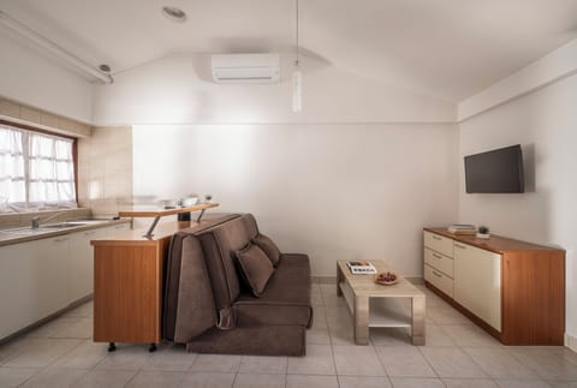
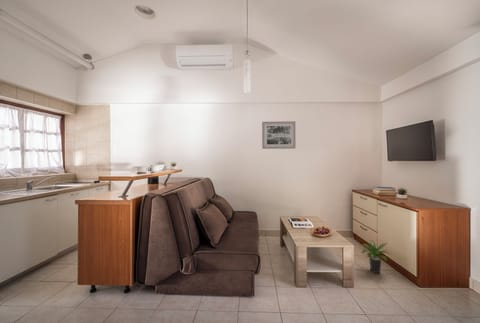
+ wall art (278, 135)
+ potted plant (374, 256)
